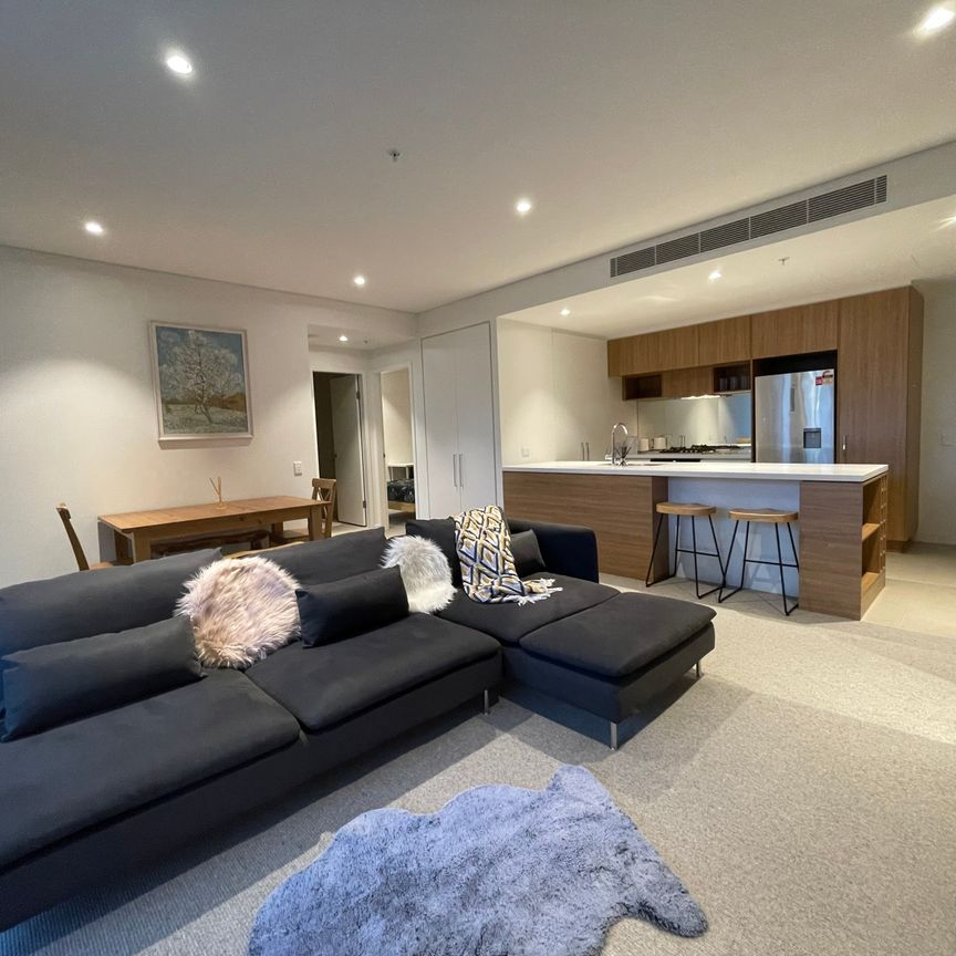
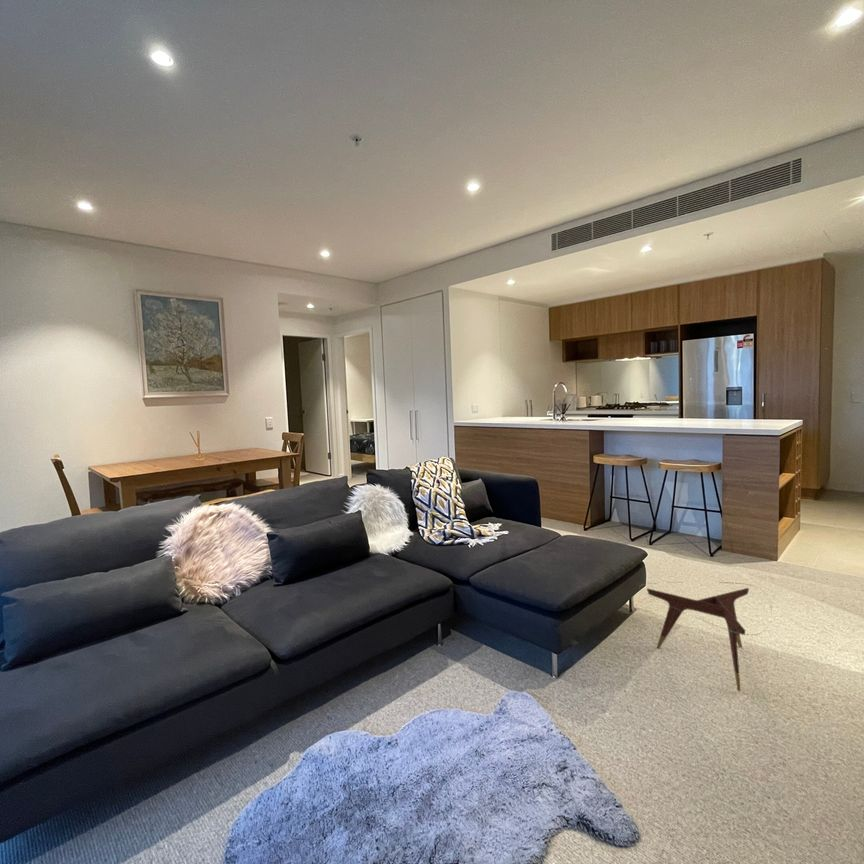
+ side table (702, 620)
